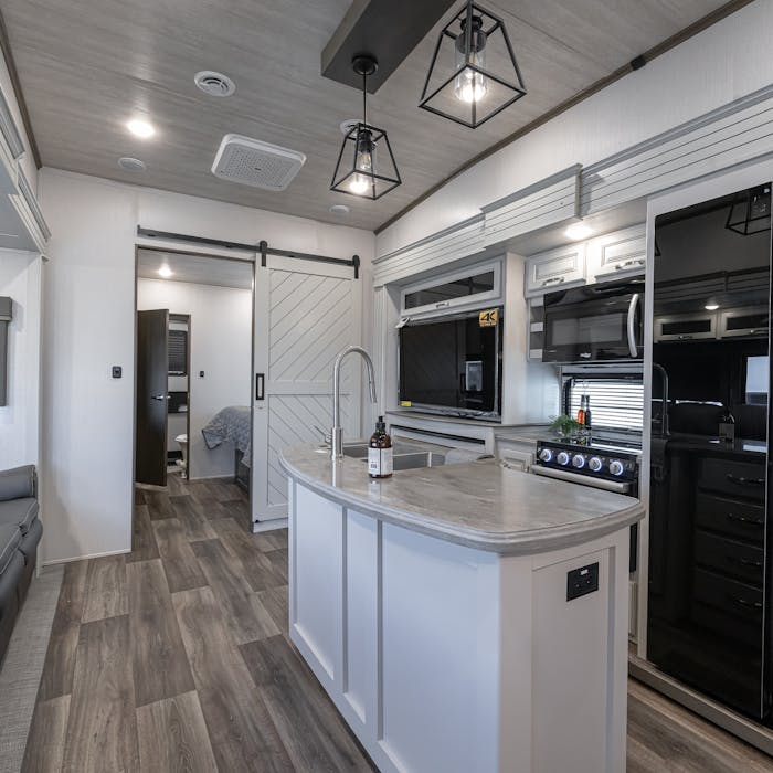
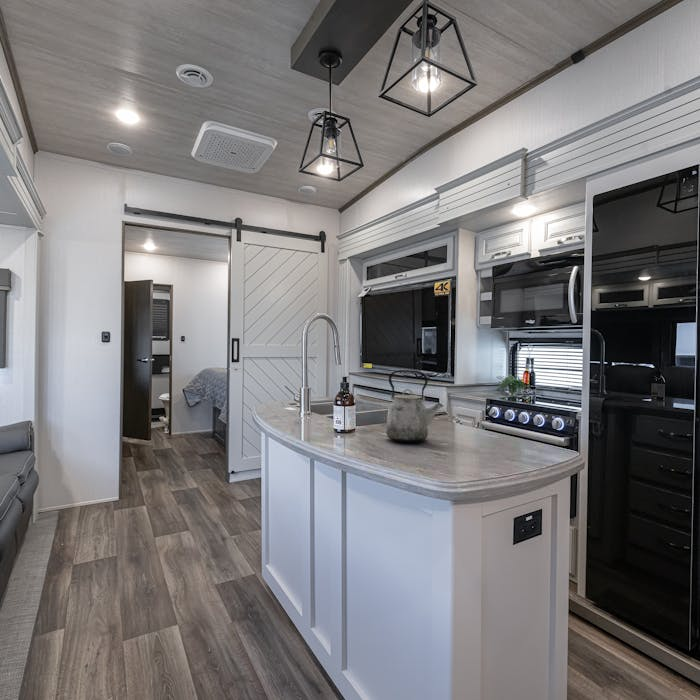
+ kettle (415, 405)
